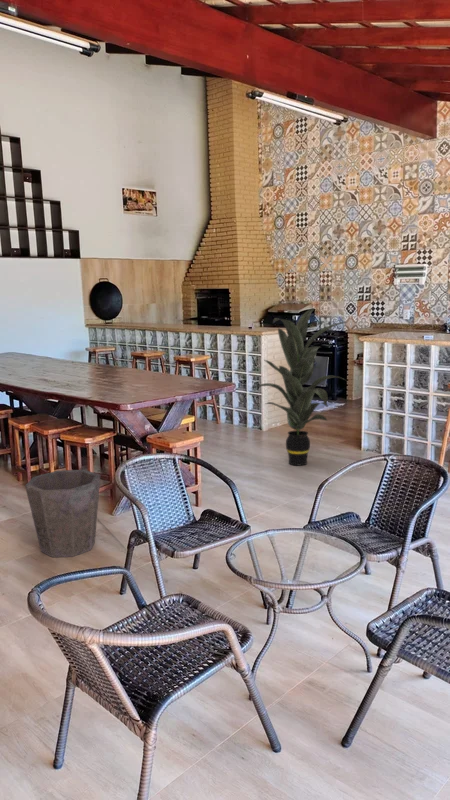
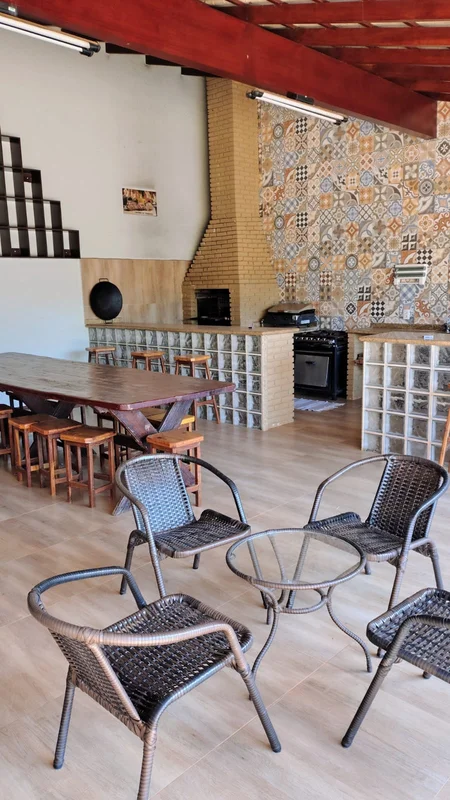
- waste bin (66, 513)
- indoor plant (304, 387)
